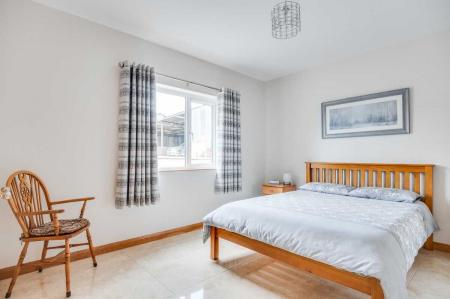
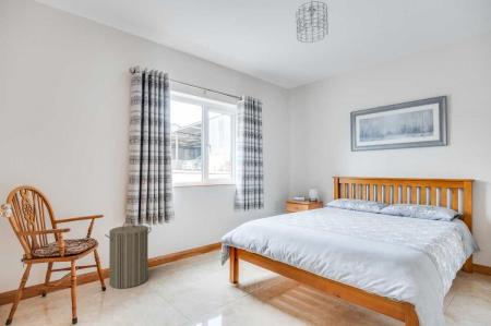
+ laundry hamper (129, 250)
